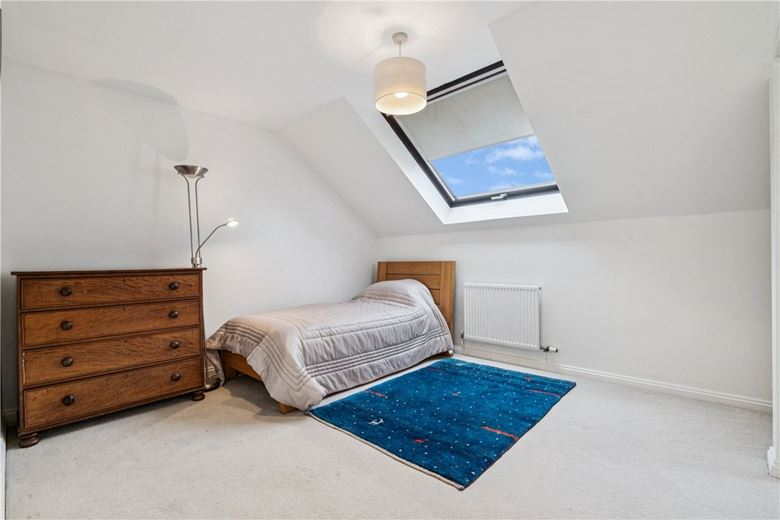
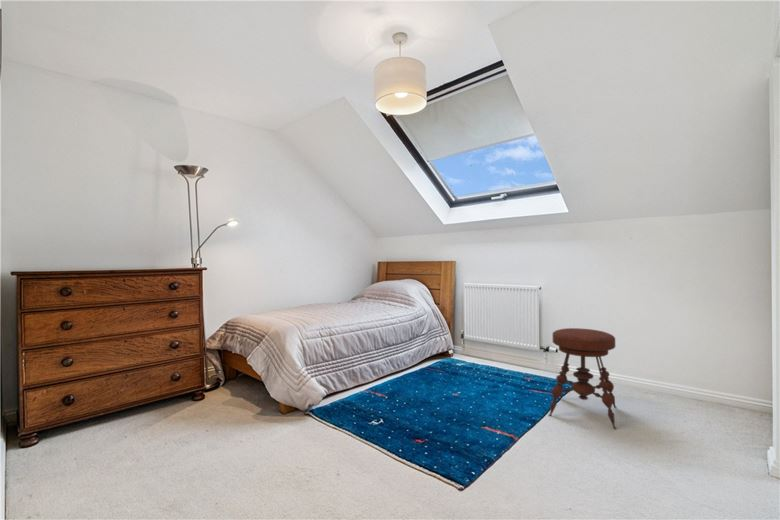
+ stool (583, 371)
